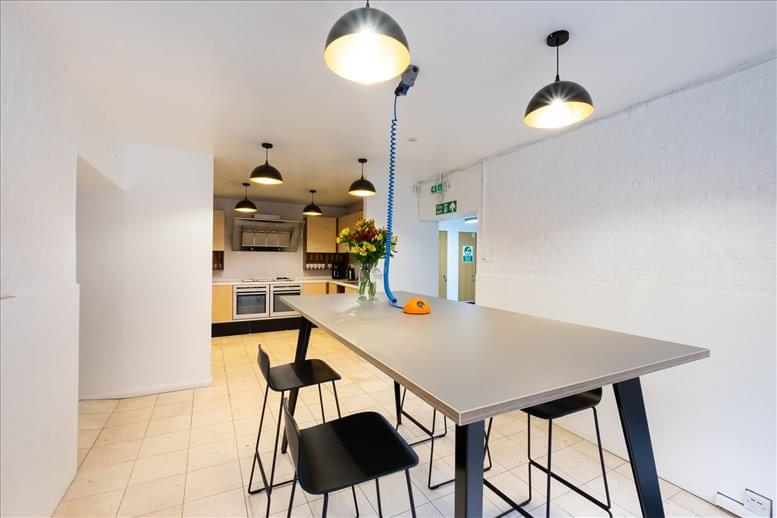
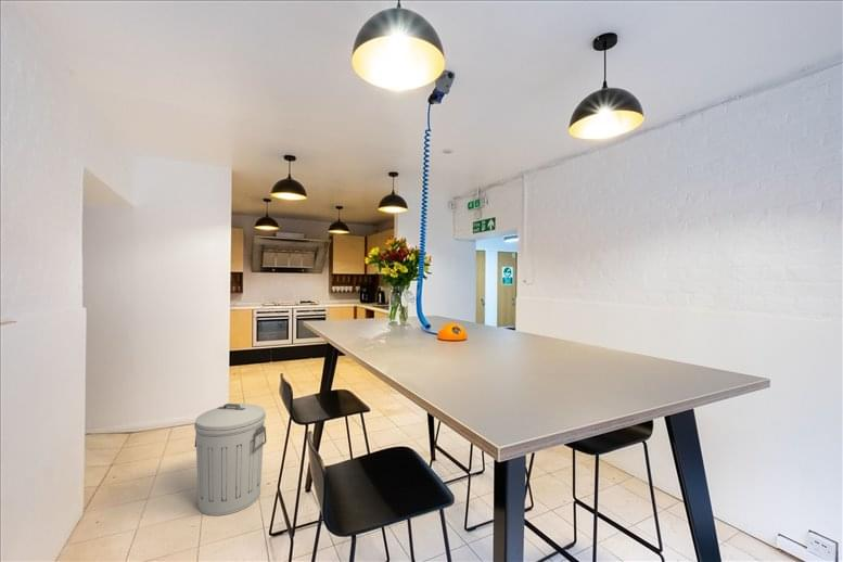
+ trash can (231, 450)
